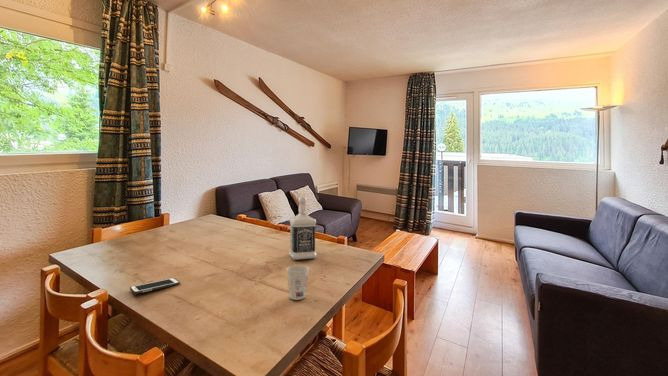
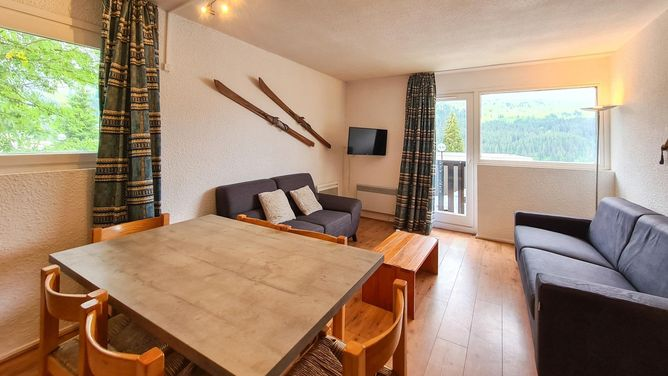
- cup (297, 282)
- cell phone (155, 285)
- bottle (302, 226)
